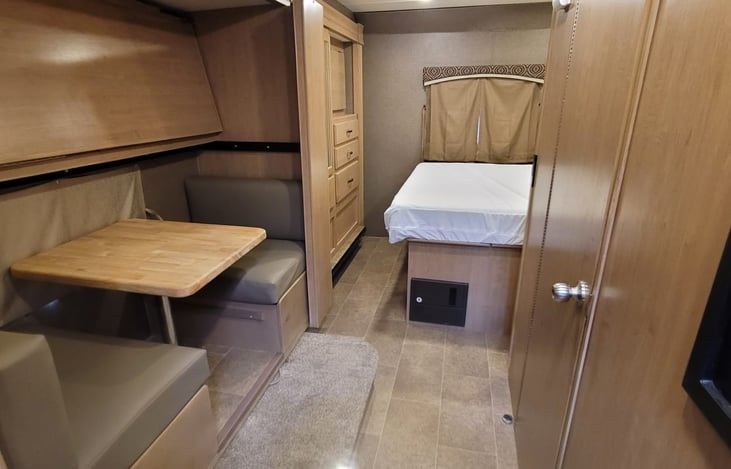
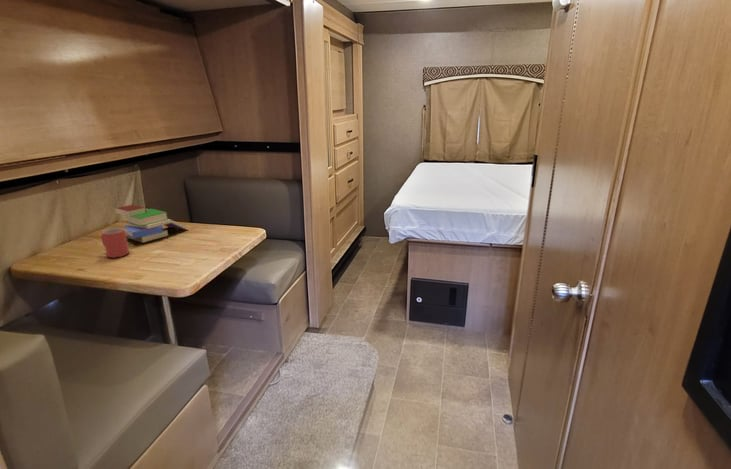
+ mug (112, 242)
+ book (150, 220)
